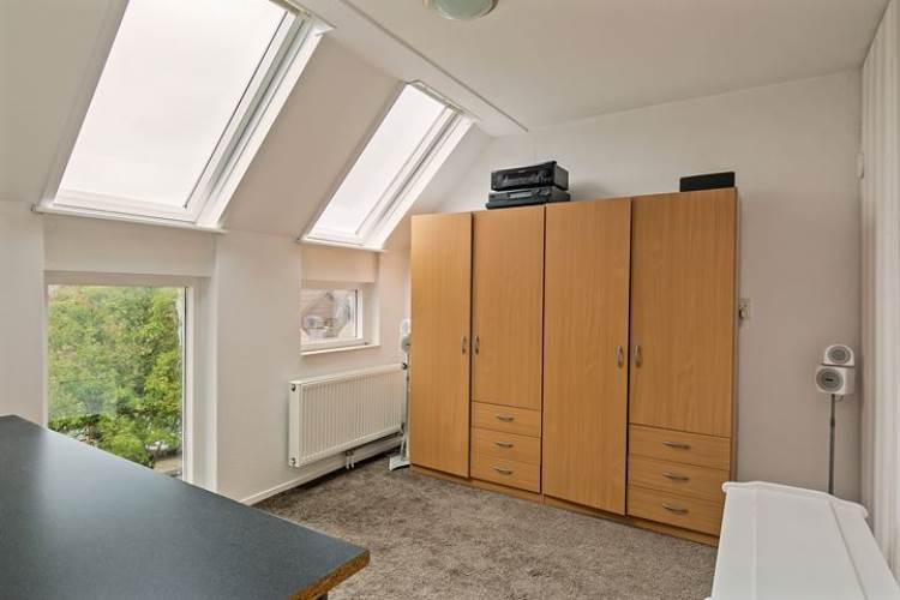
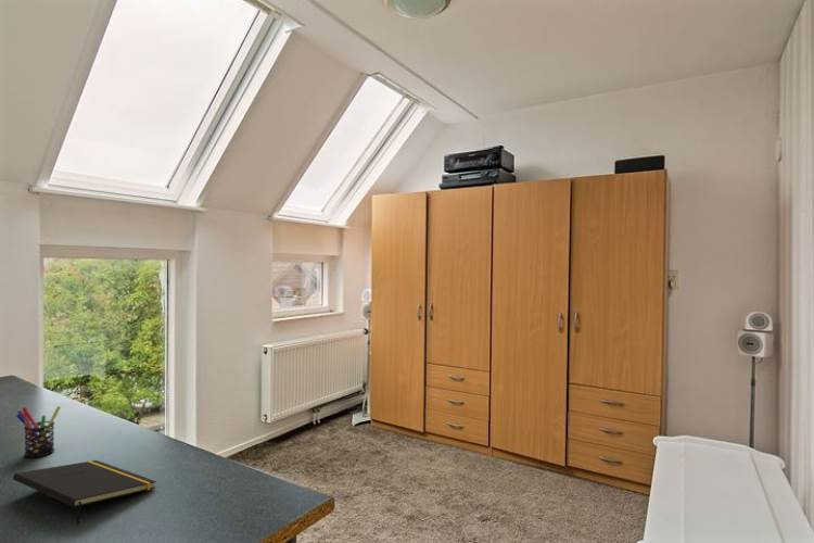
+ pen holder (38, 429)
+ notepad (86, 480)
